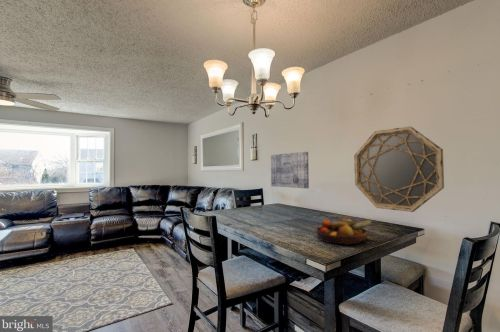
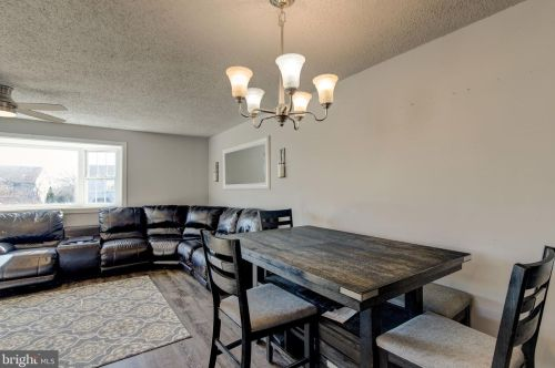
- fruit bowl (341, 228)
- home mirror (393, 169)
- wall art (288, 170)
